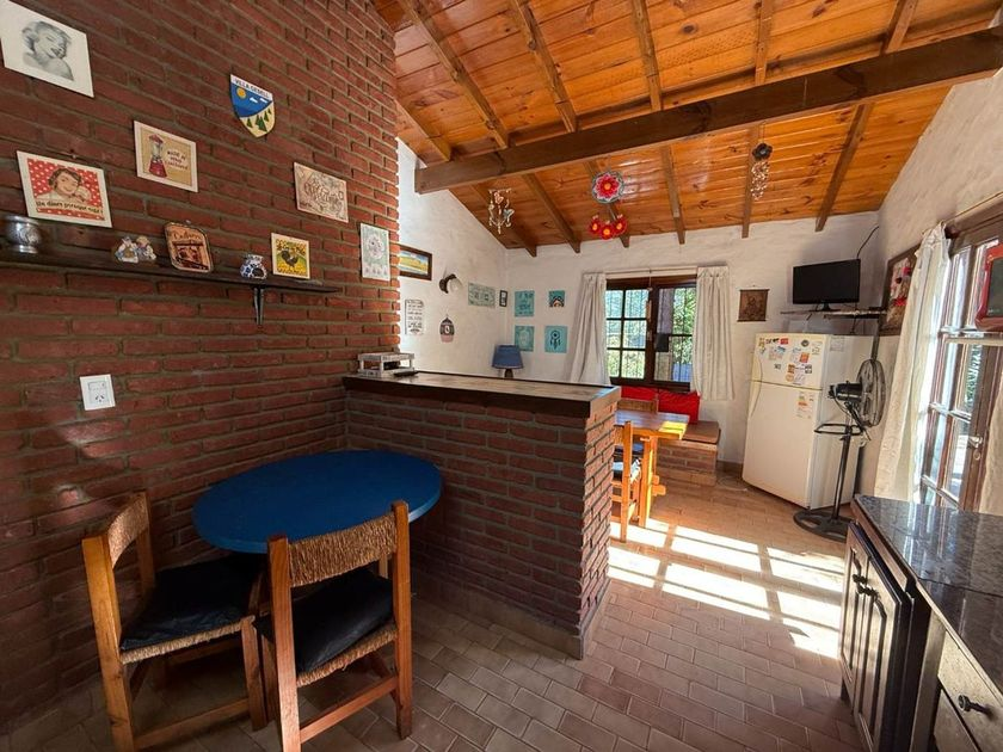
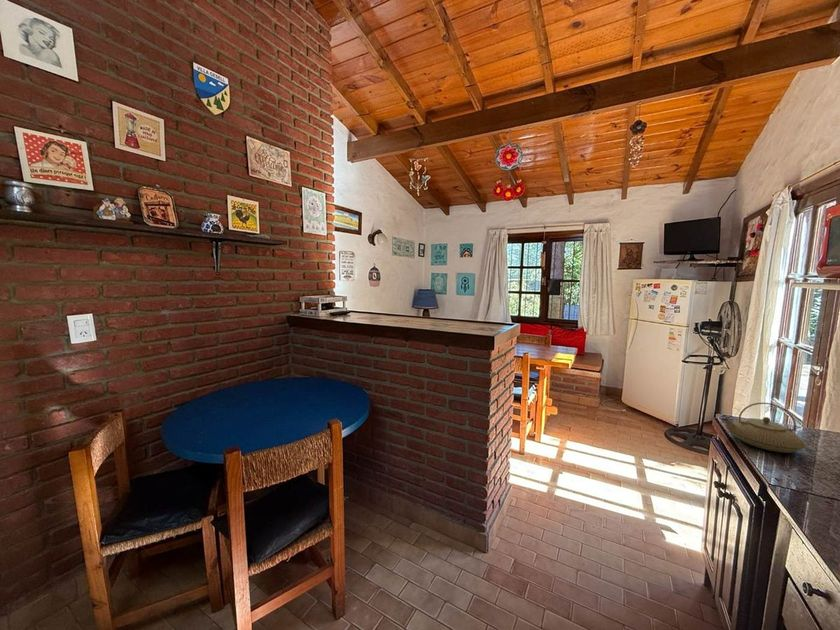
+ teapot (761, 422)
